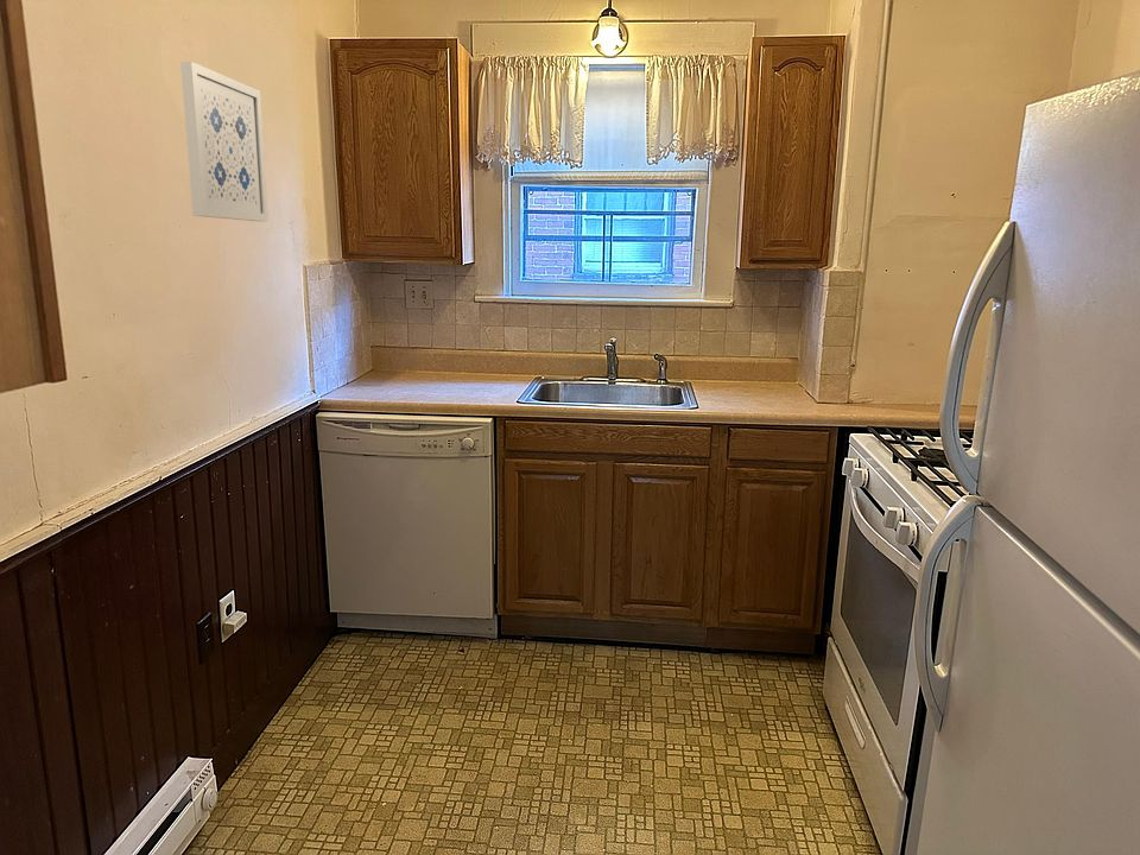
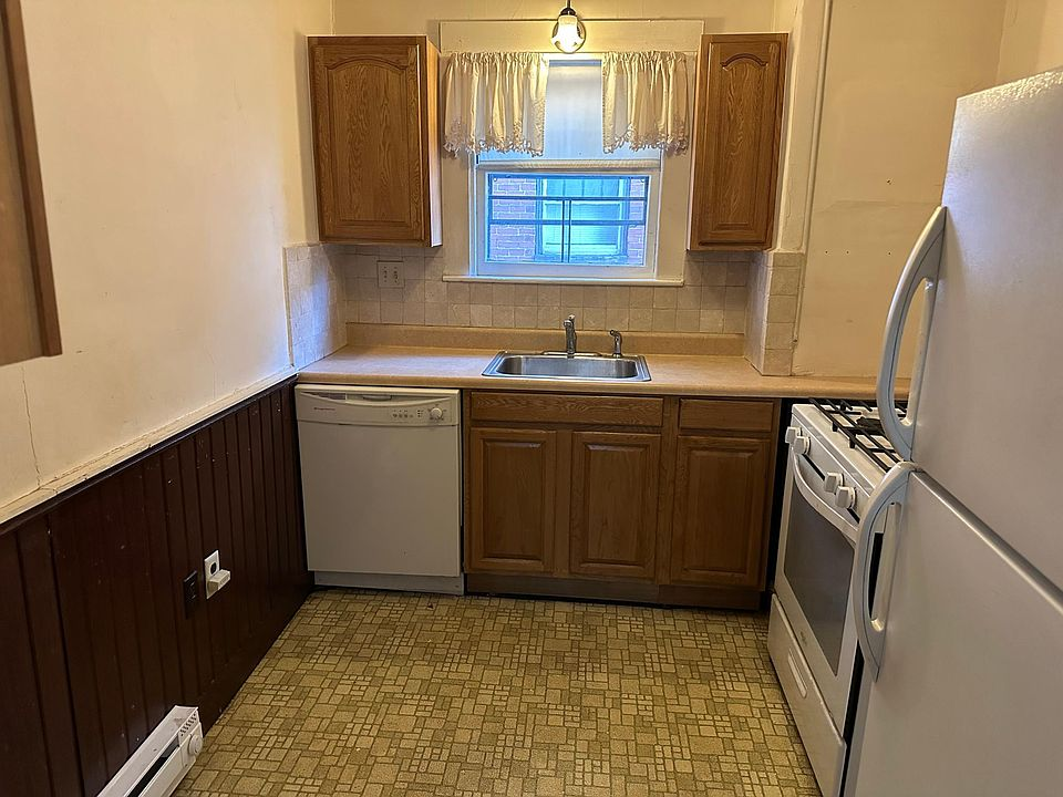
- wall art (228, 148)
